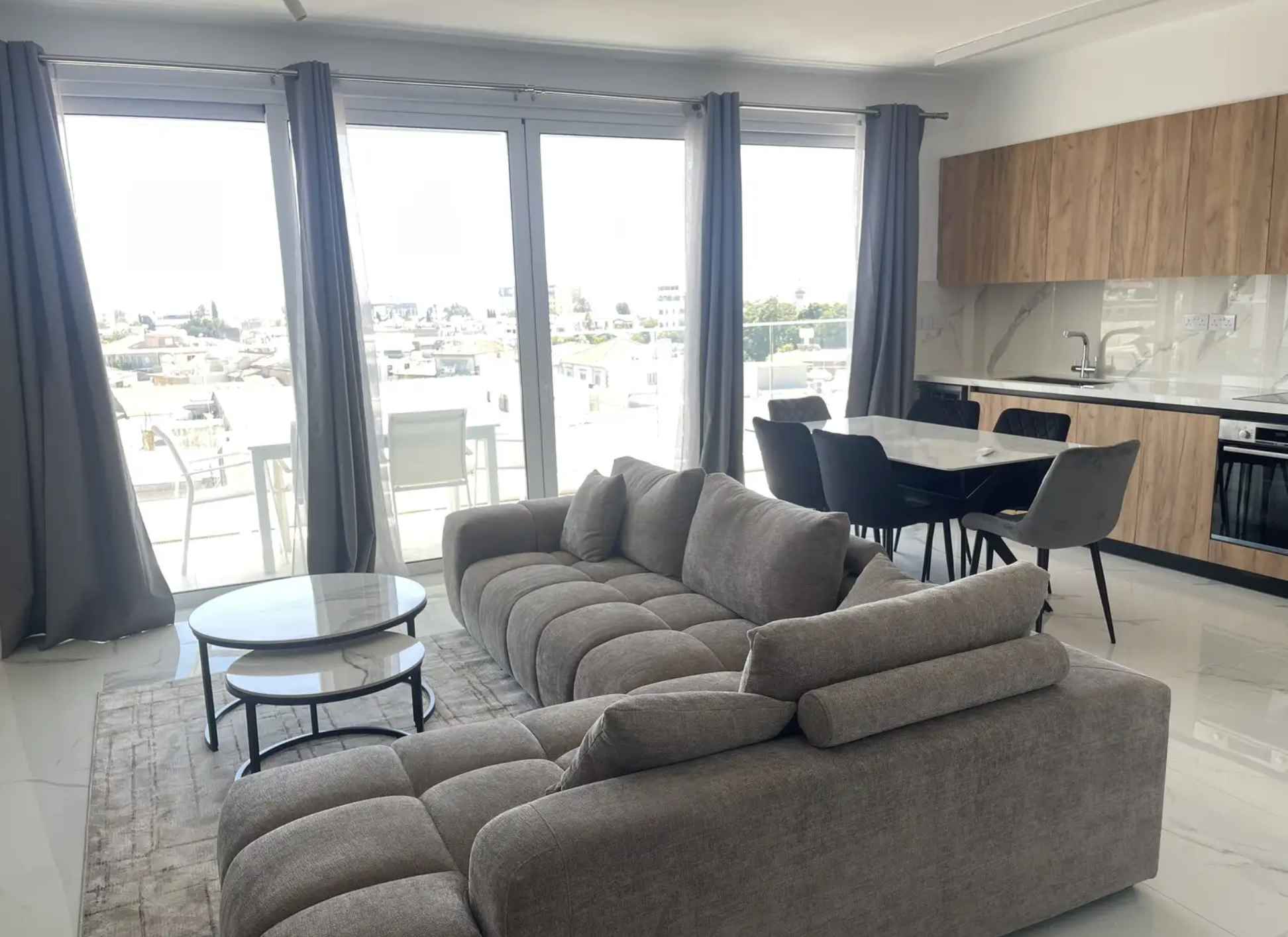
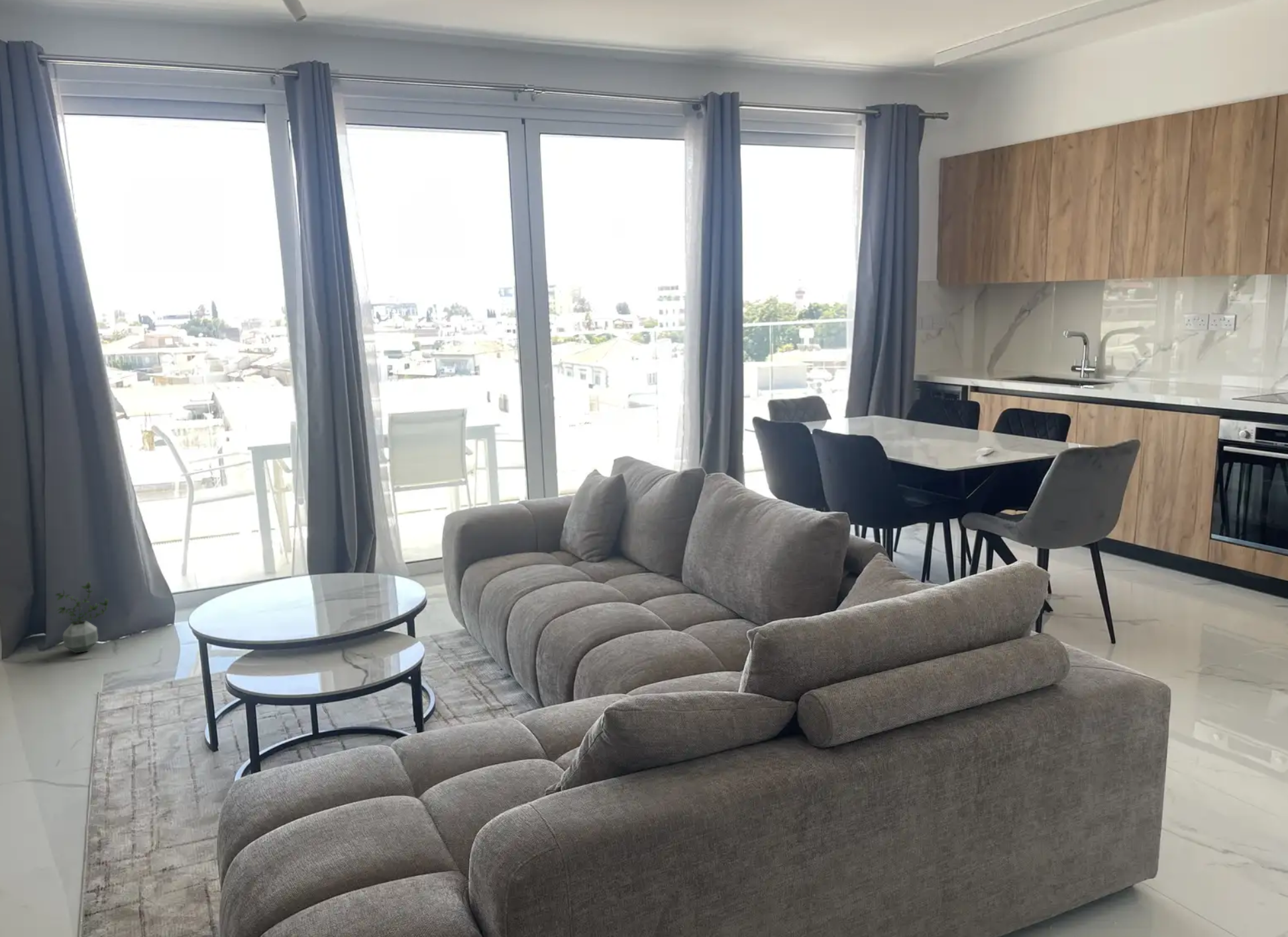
+ potted plant (83, 616)
